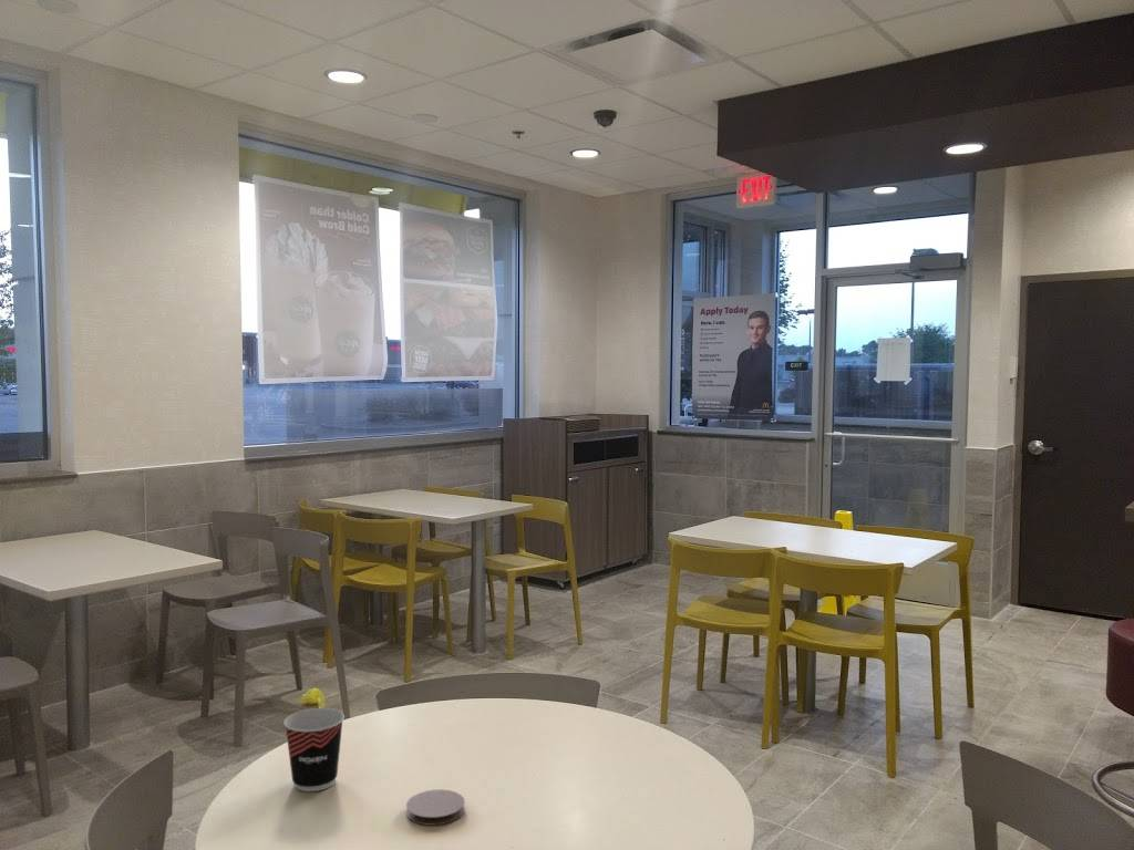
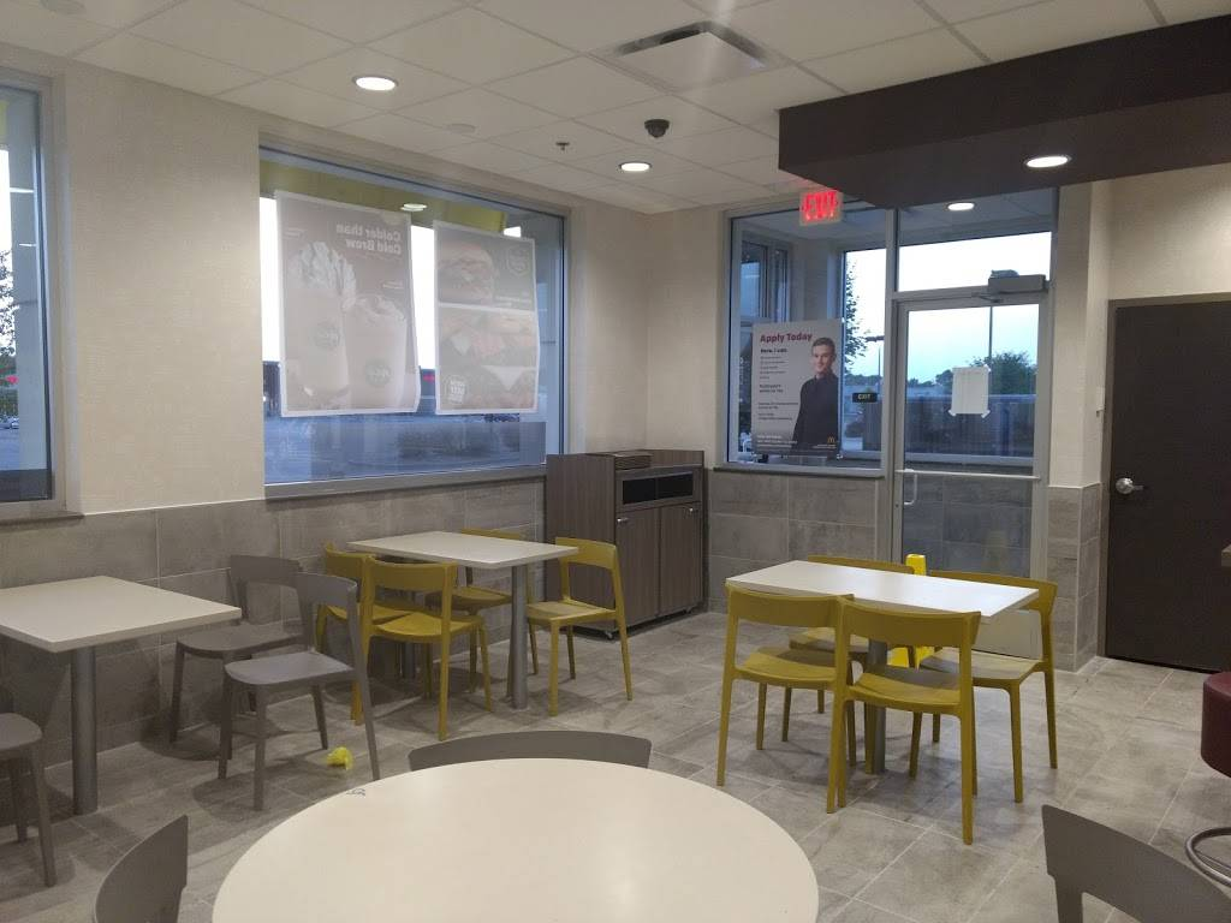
- coaster (435, 806)
- cup (315, 750)
